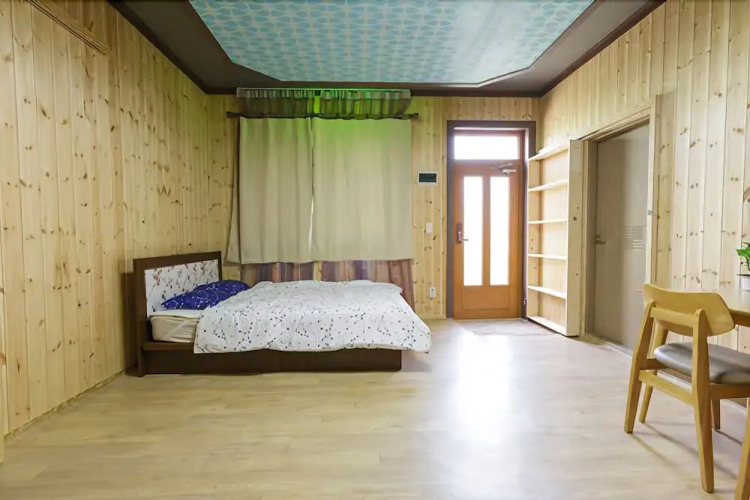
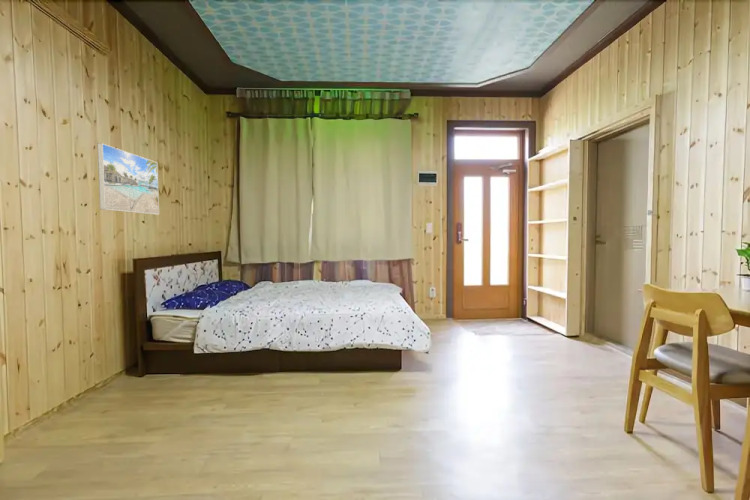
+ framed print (131, 183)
